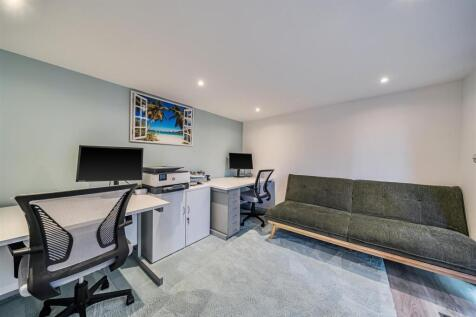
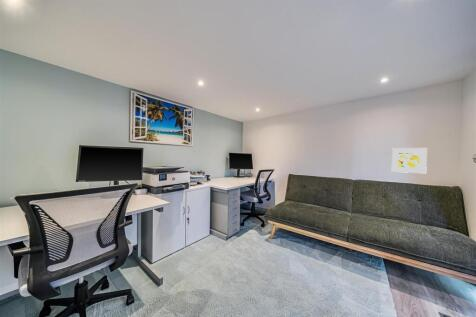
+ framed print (408, 160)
